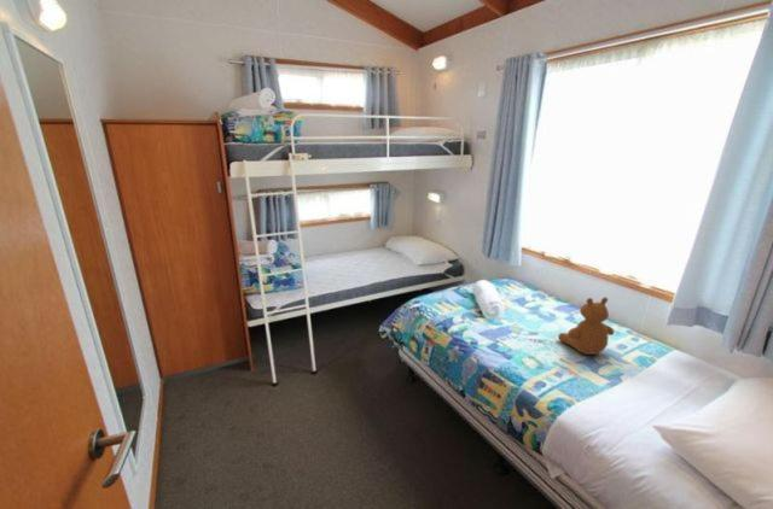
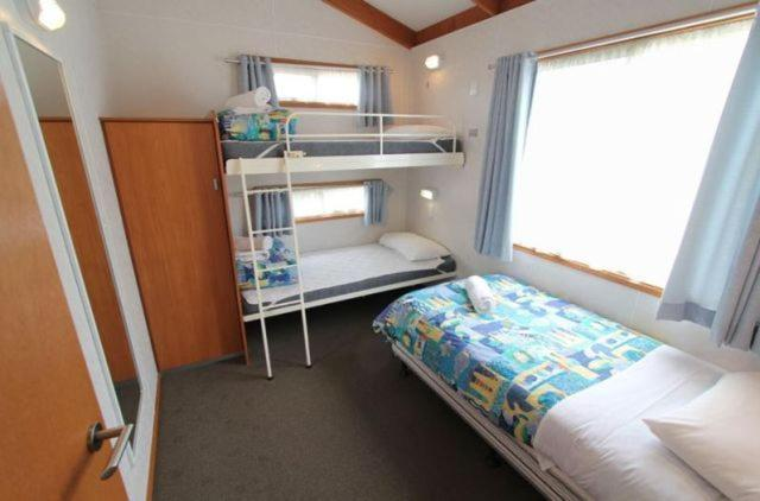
- teddy bear (586, 321)
